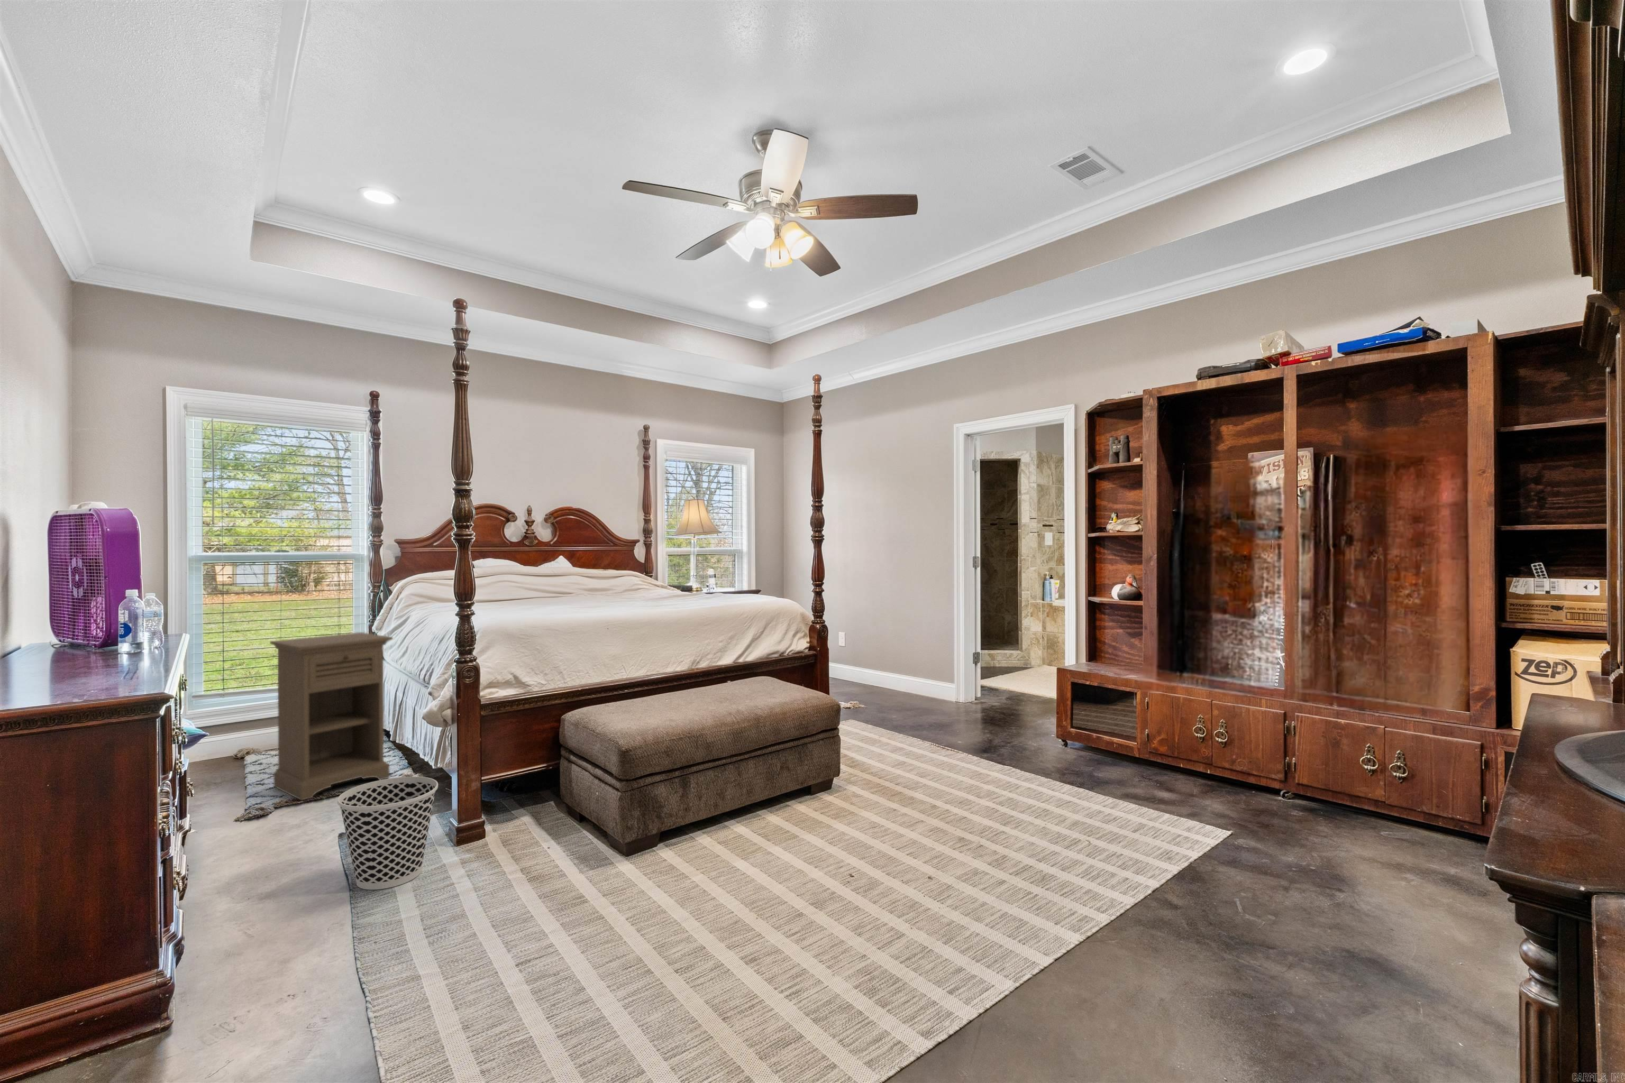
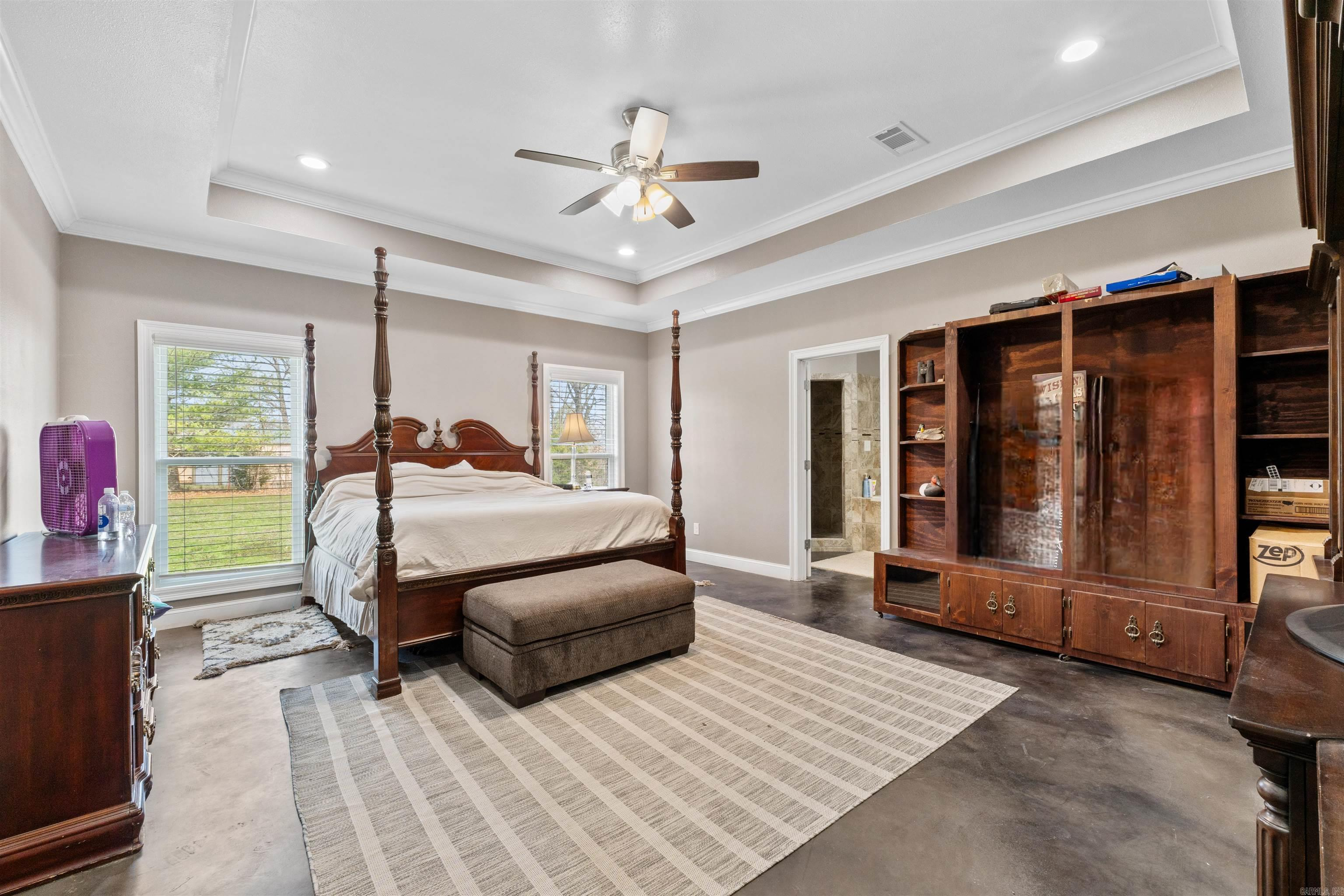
- nightstand (332, 711)
- wastebasket (389, 833)
